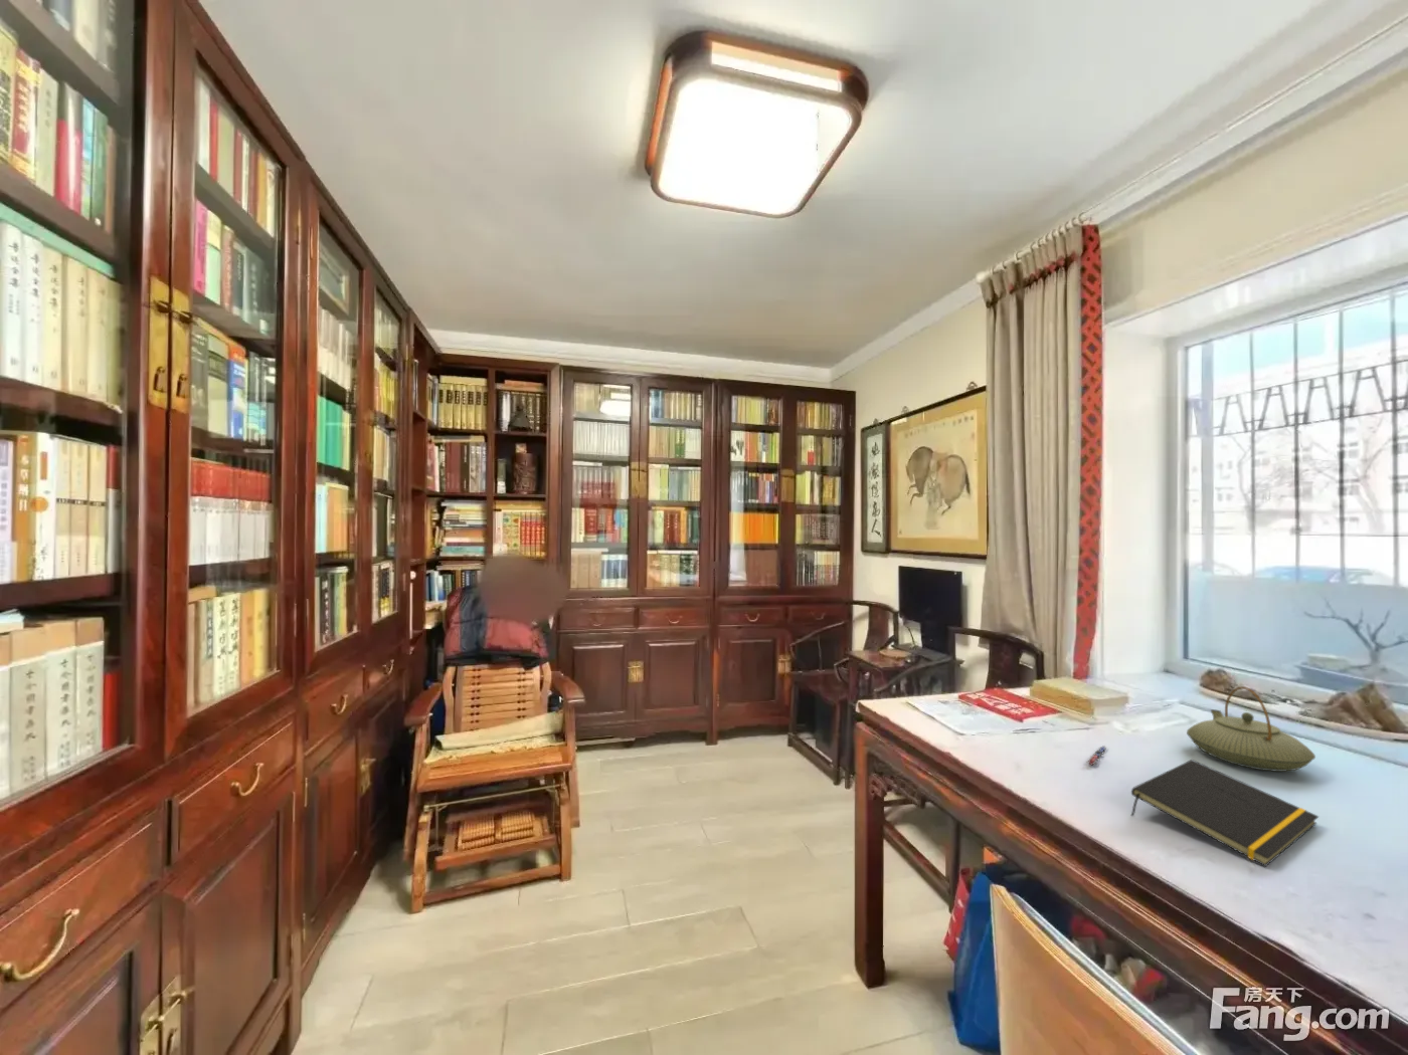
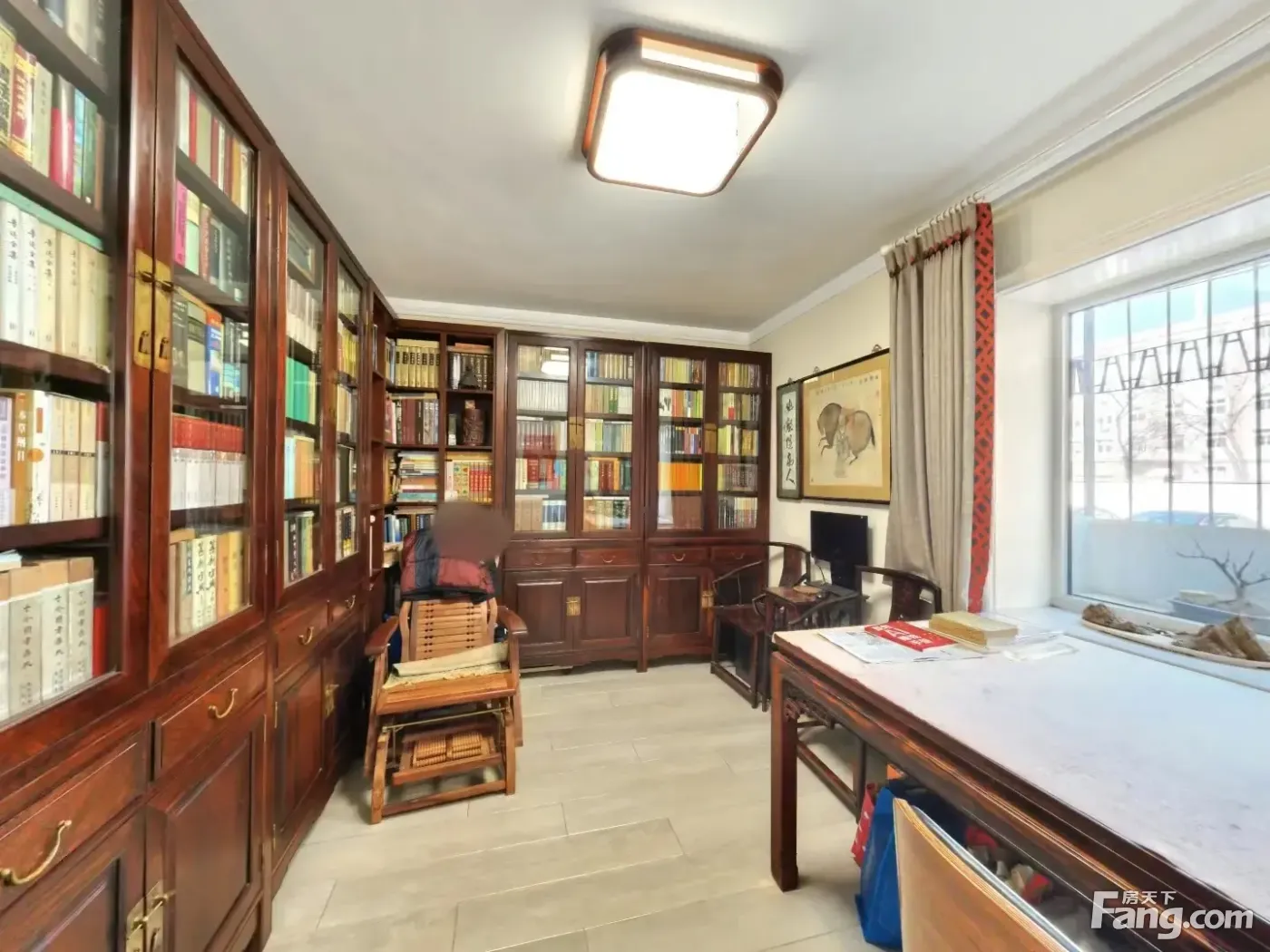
- teapot (1243, 721)
- notepad (1223, 805)
- pen (1098, 754)
